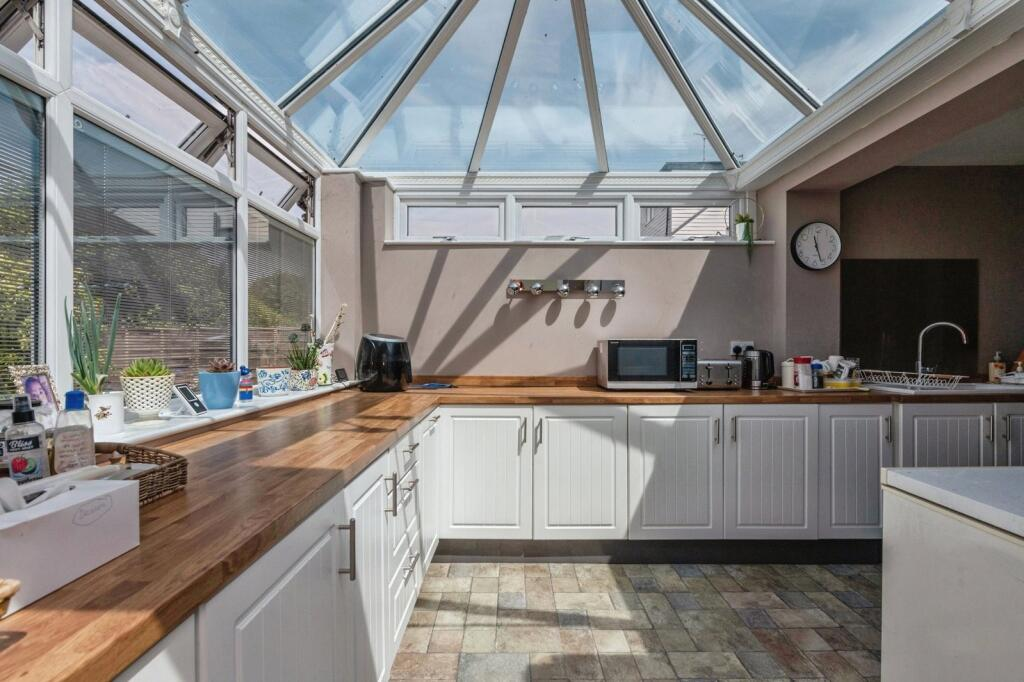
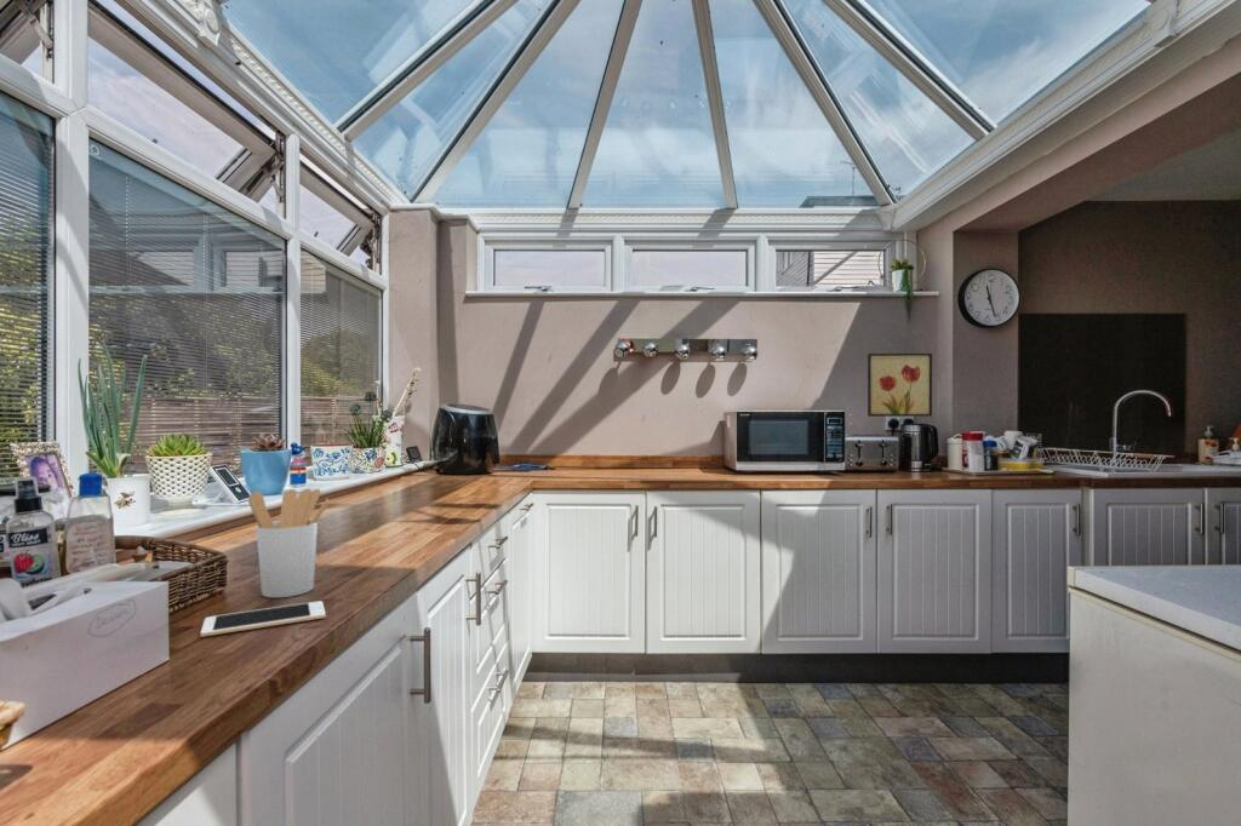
+ utensil holder (292, 538)
+ wall art (898, 384)
+ cell phone (265, 616)
